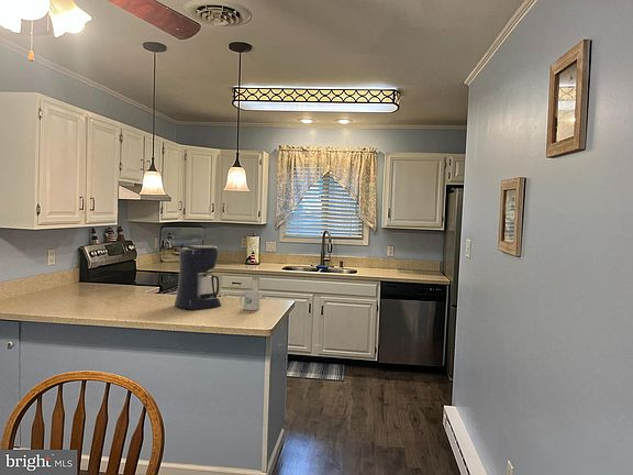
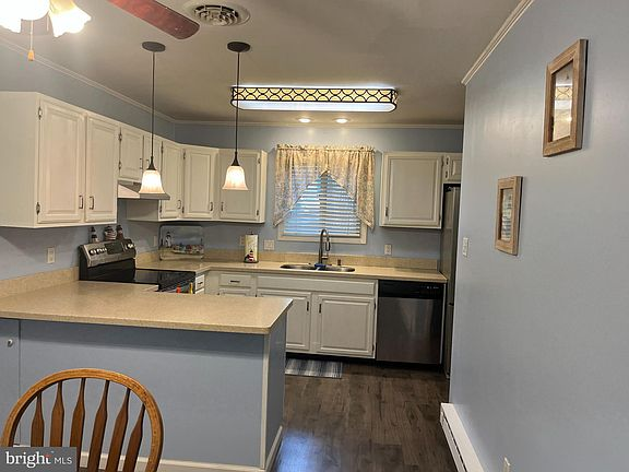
- mug (248, 299)
- coffee maker (198, 275)
